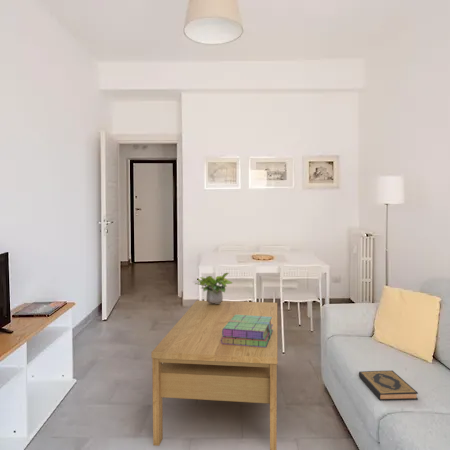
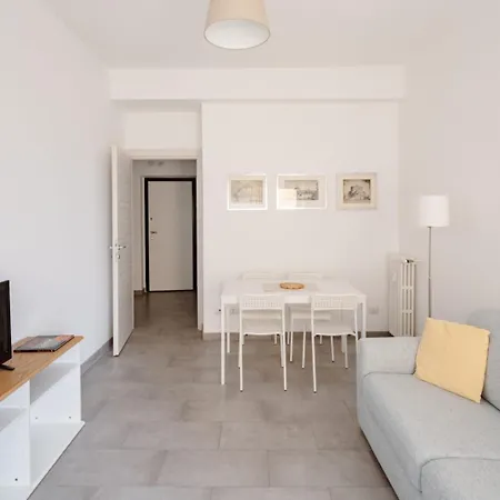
- coffee table (227, 359)
- stack of books (248, 329)
- hardback book (386, 384)
- potted plant (213, 288)
